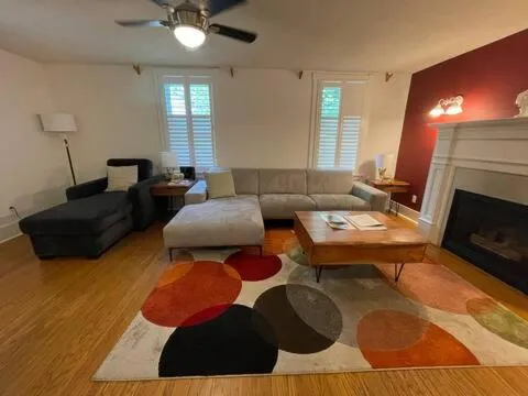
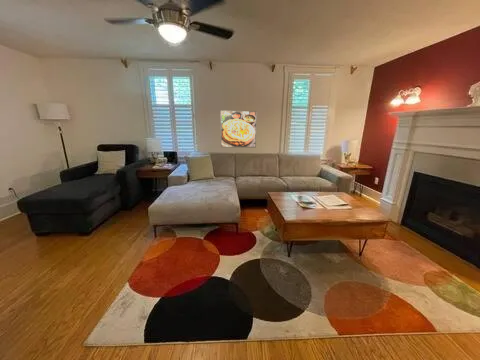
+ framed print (238, 129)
